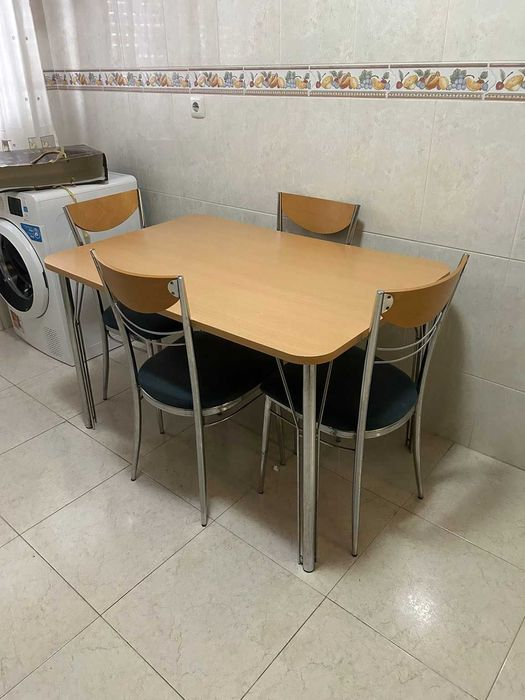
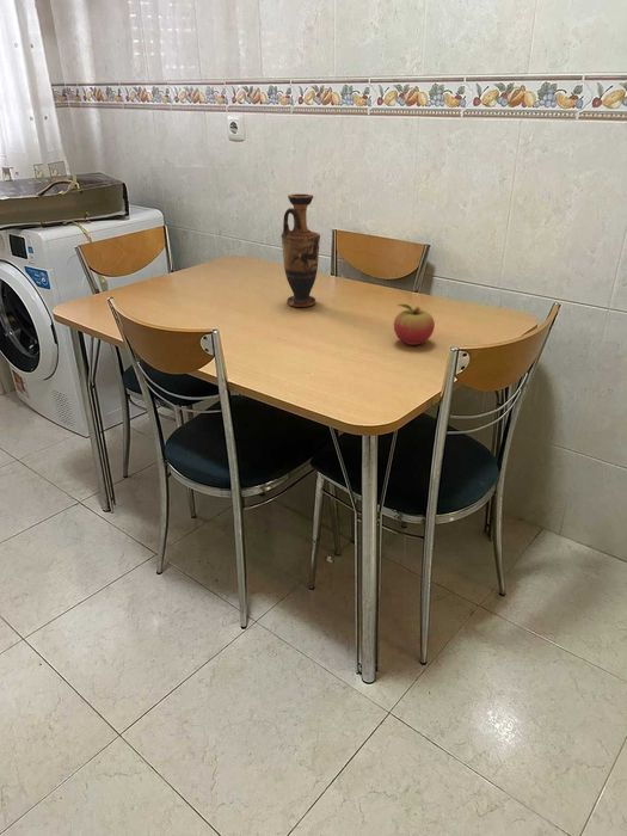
+ vase (300, 251)
+ fruit (413, 322)
